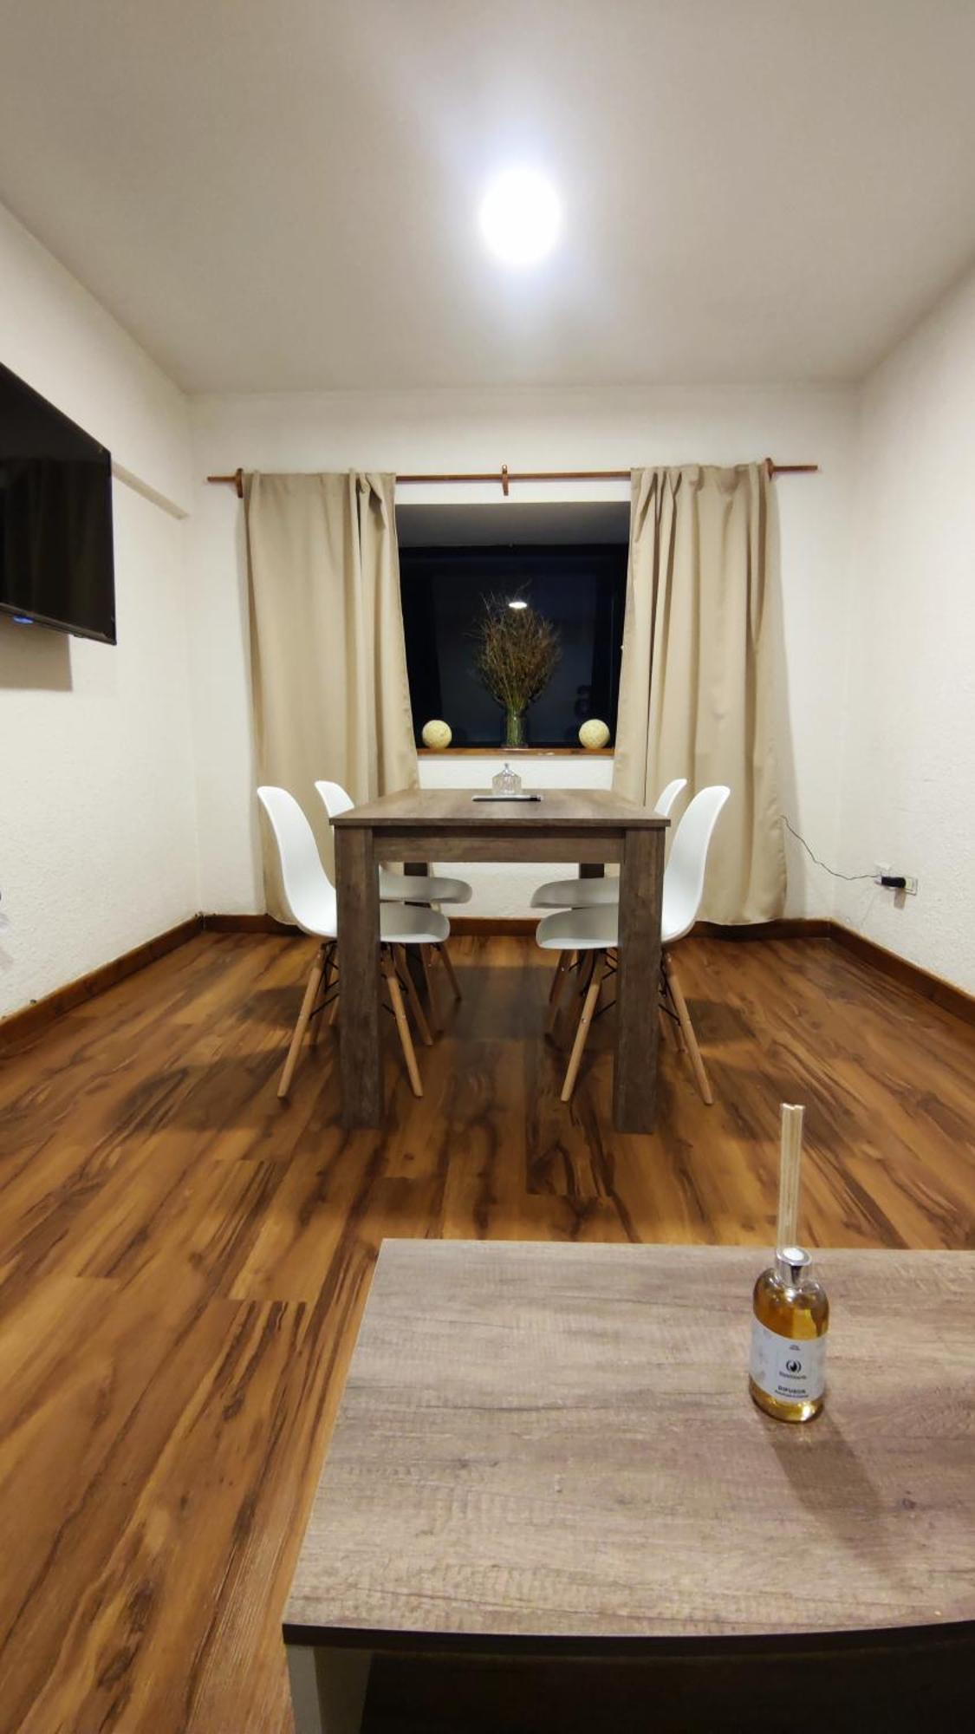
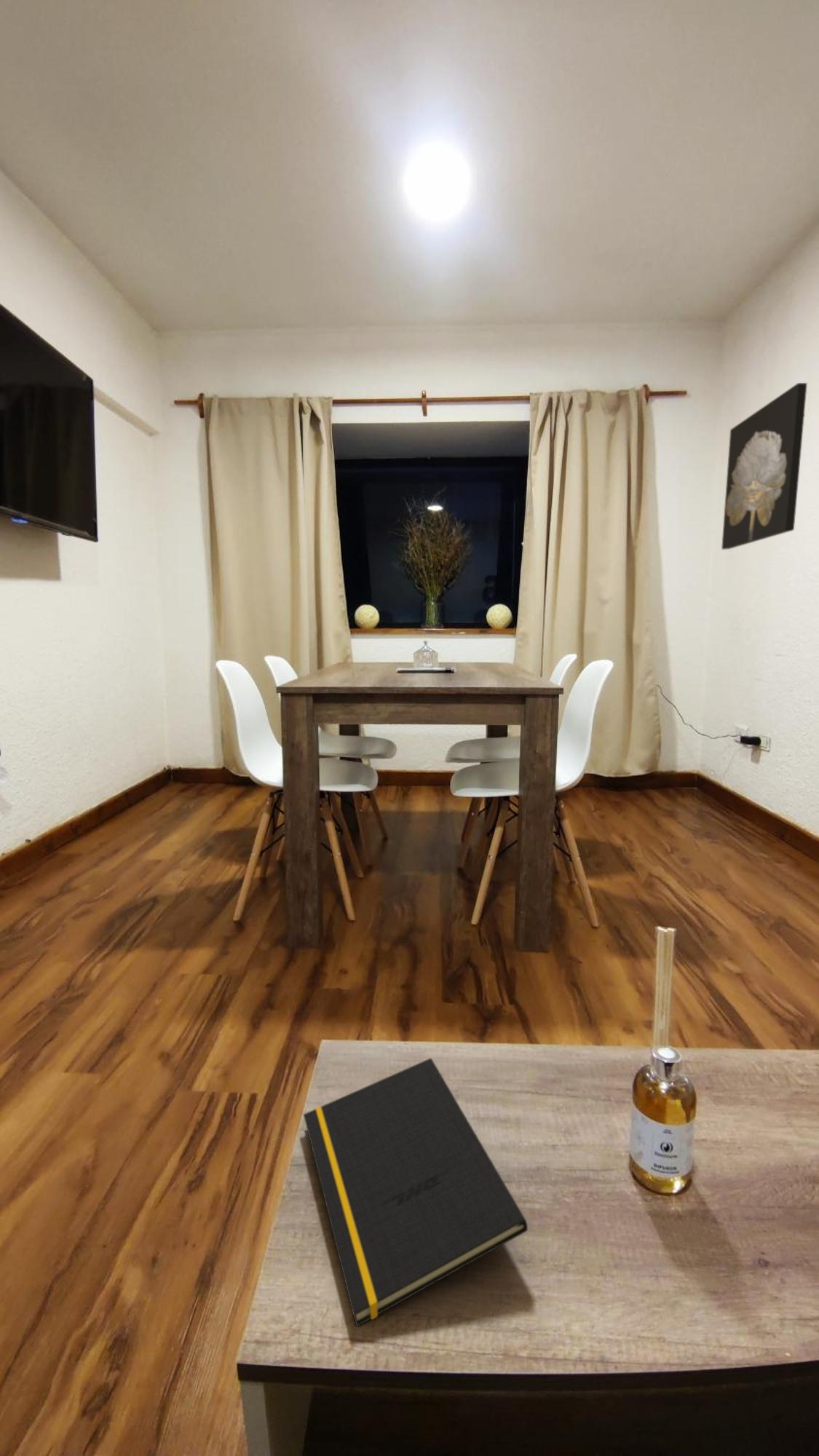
+ notepad (401, 1165)
+ wall art (759, 475)
